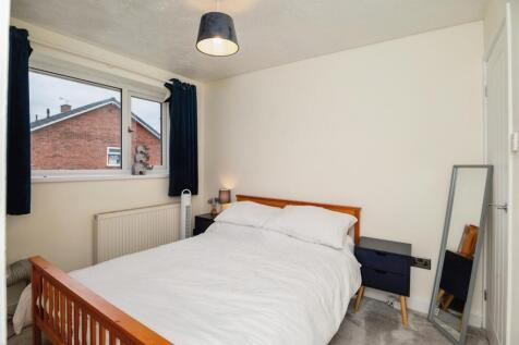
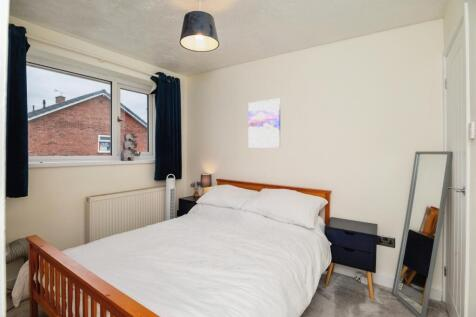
+ wall art (263, 124)
